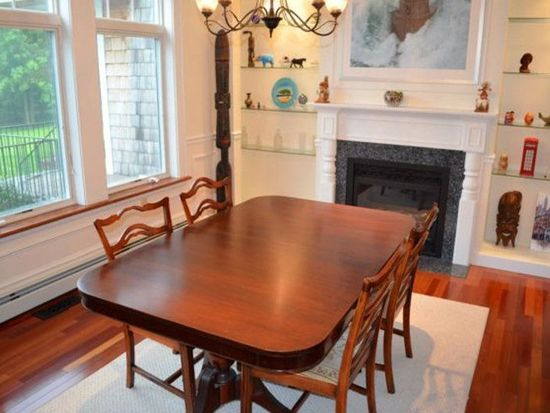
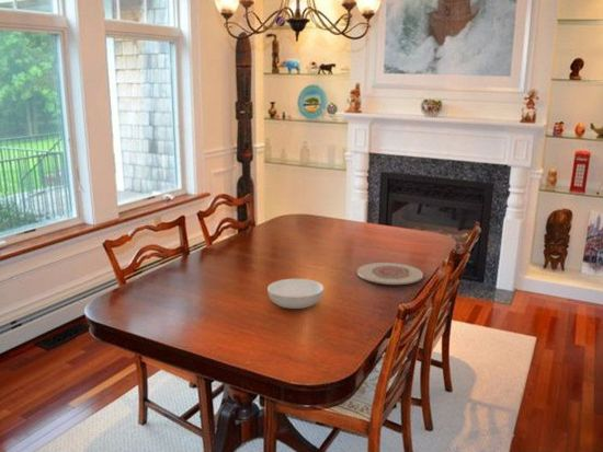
+ plate (389, 273)
+ serving bowl (295, 295)
